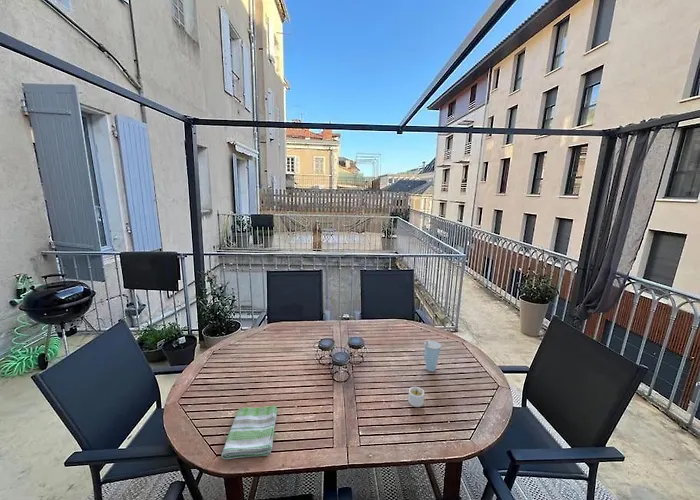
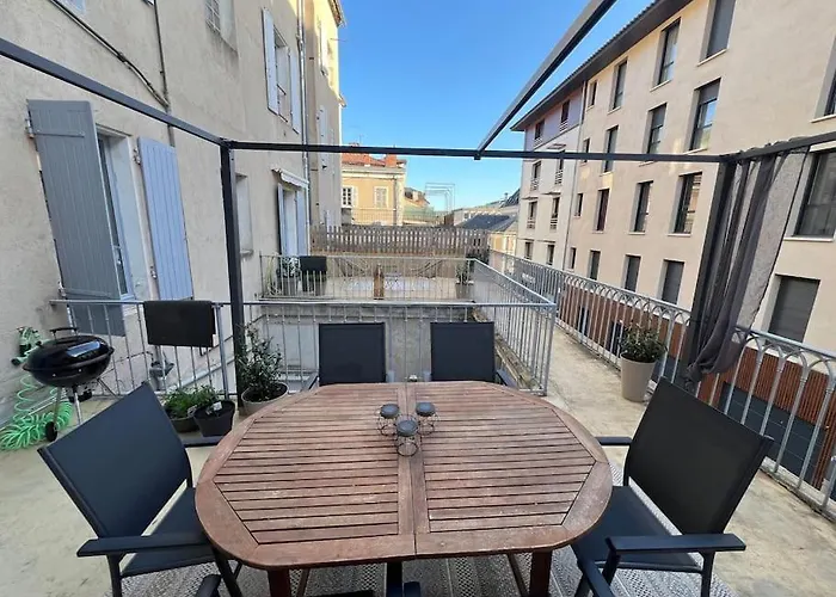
- candle (417, 398)
- cup (431, 355)
- dish towel (252, 428)
